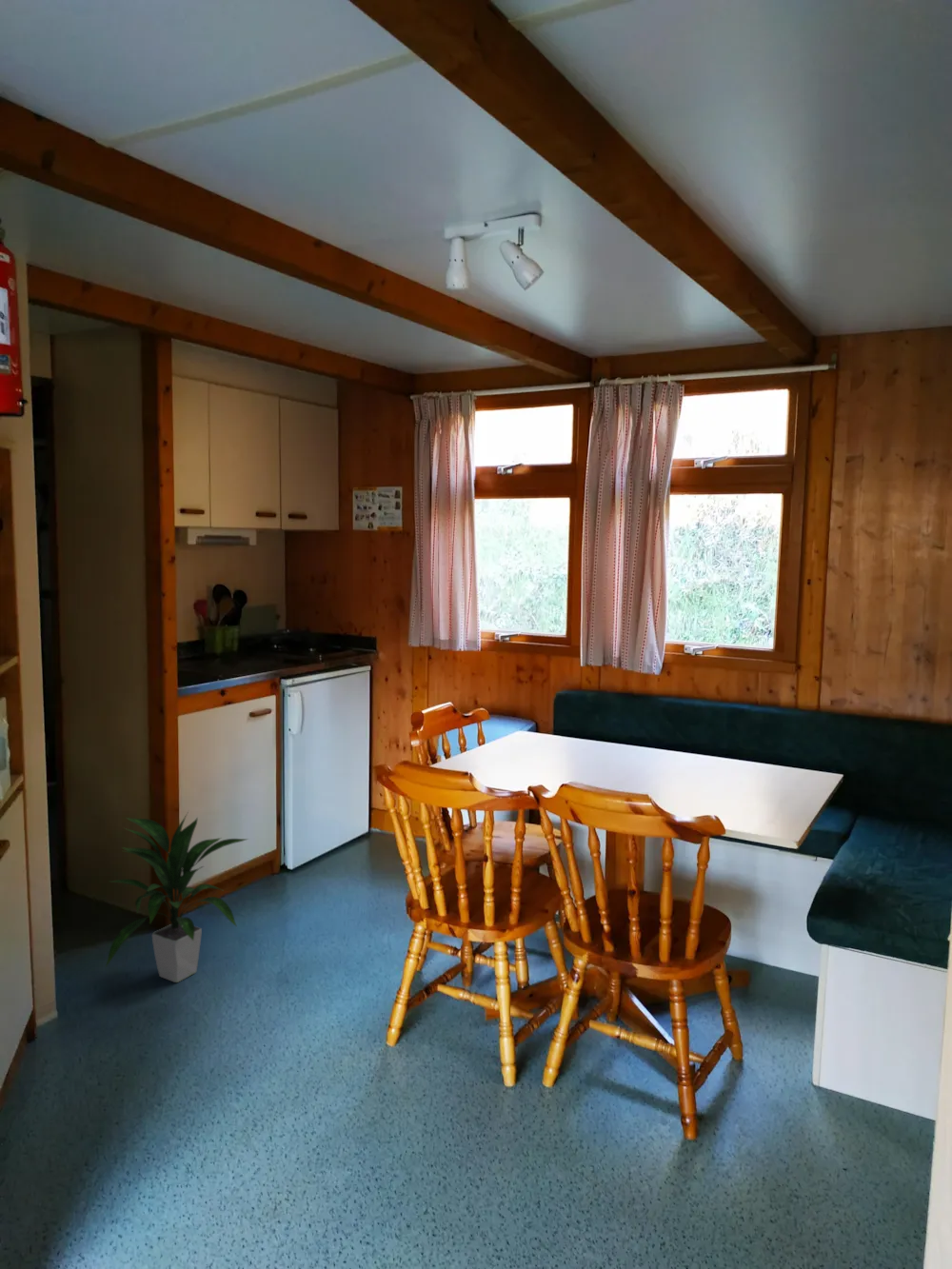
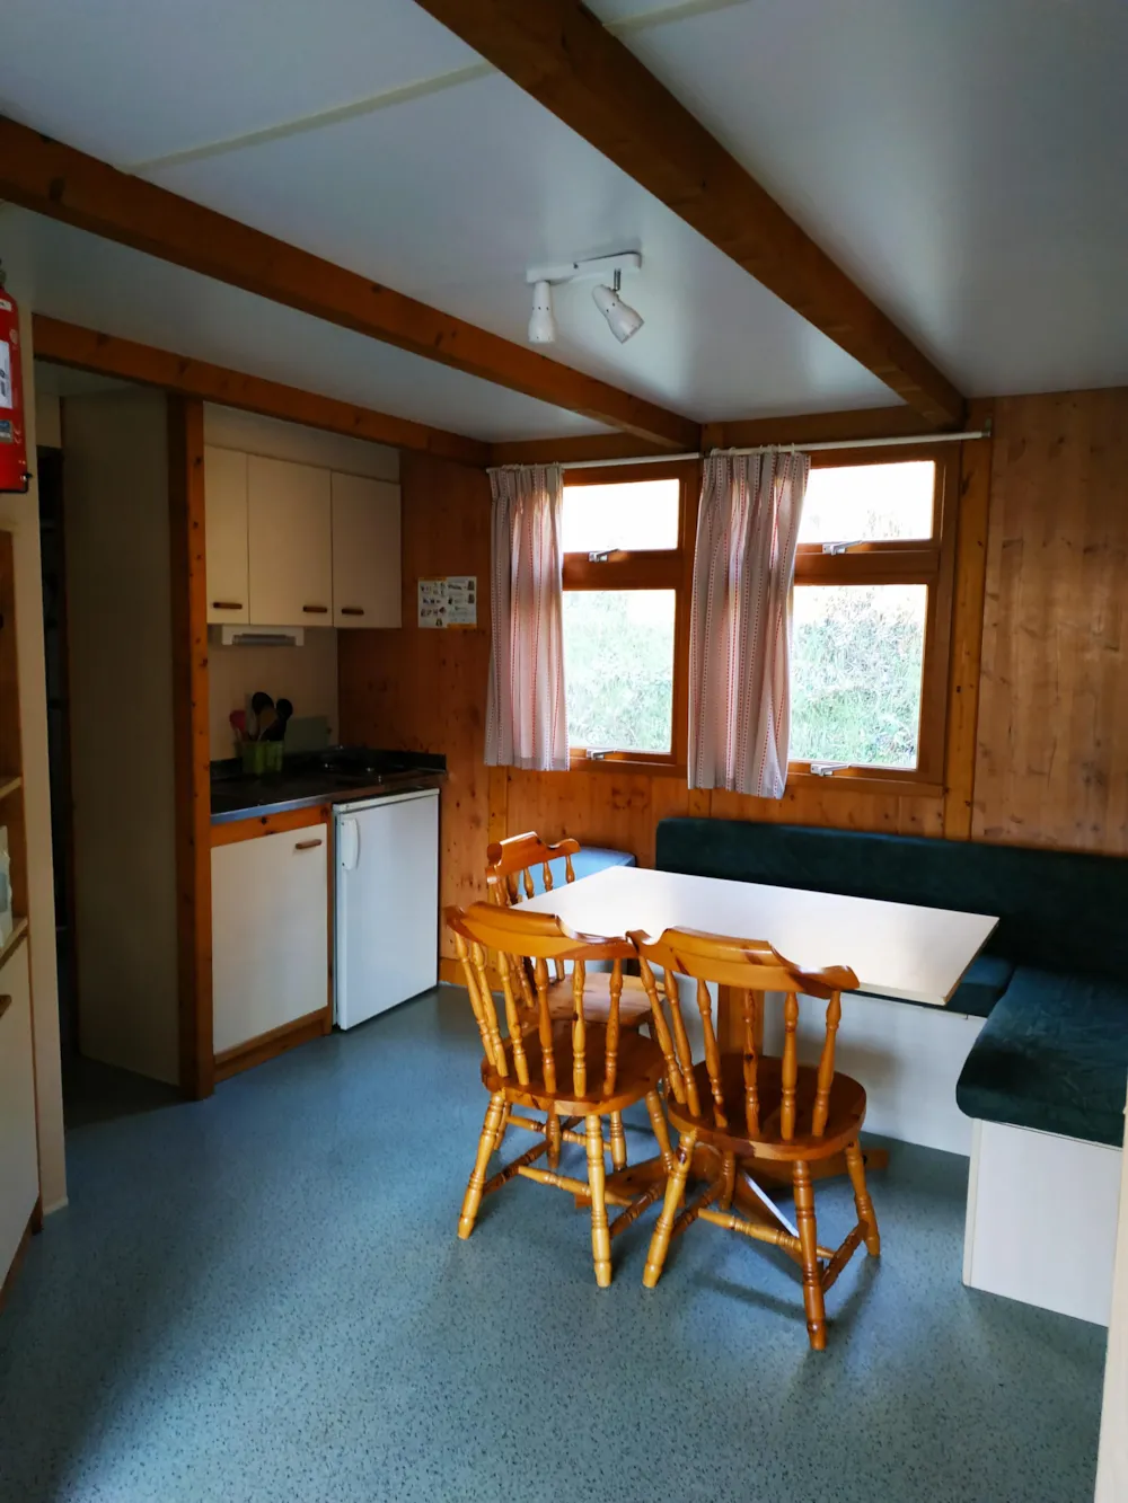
- indoor plant (169, 893)
